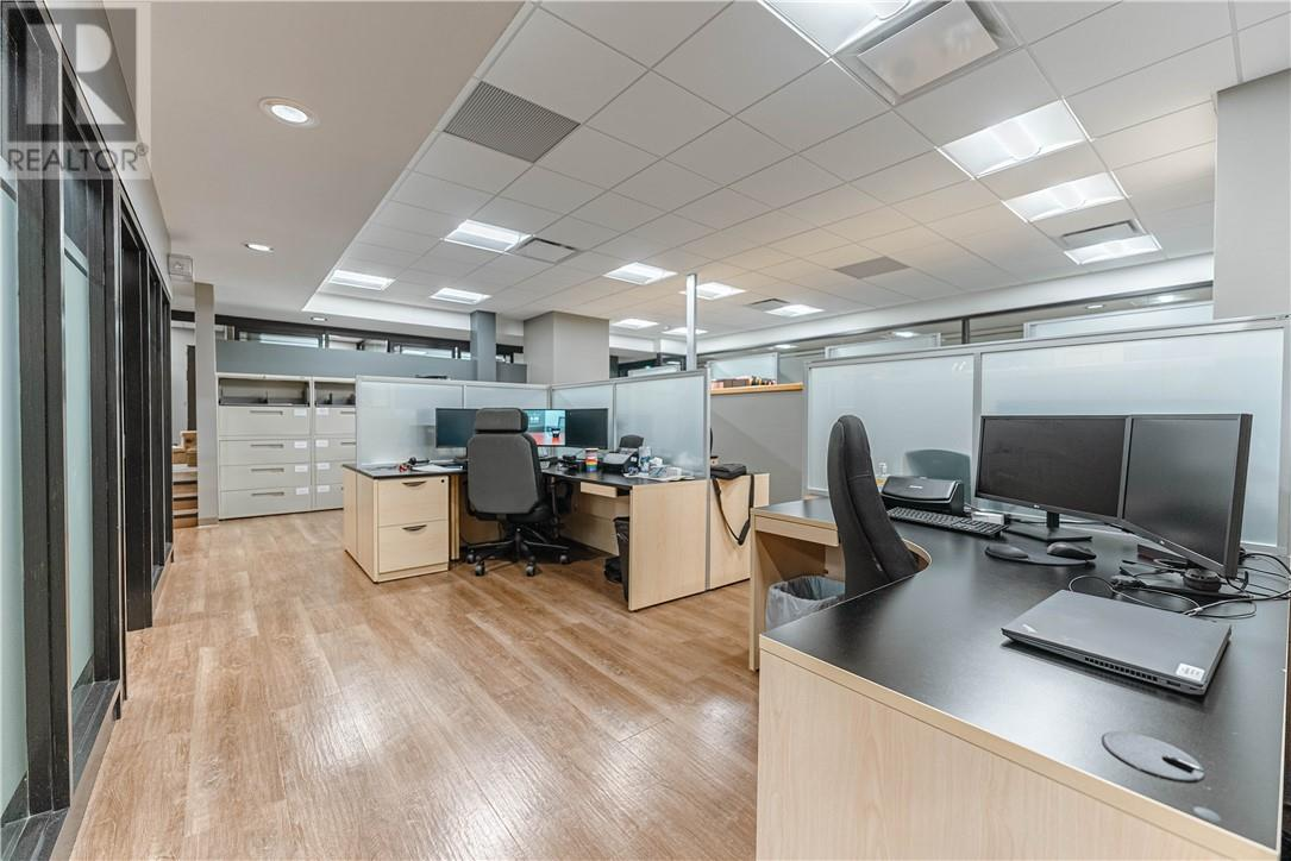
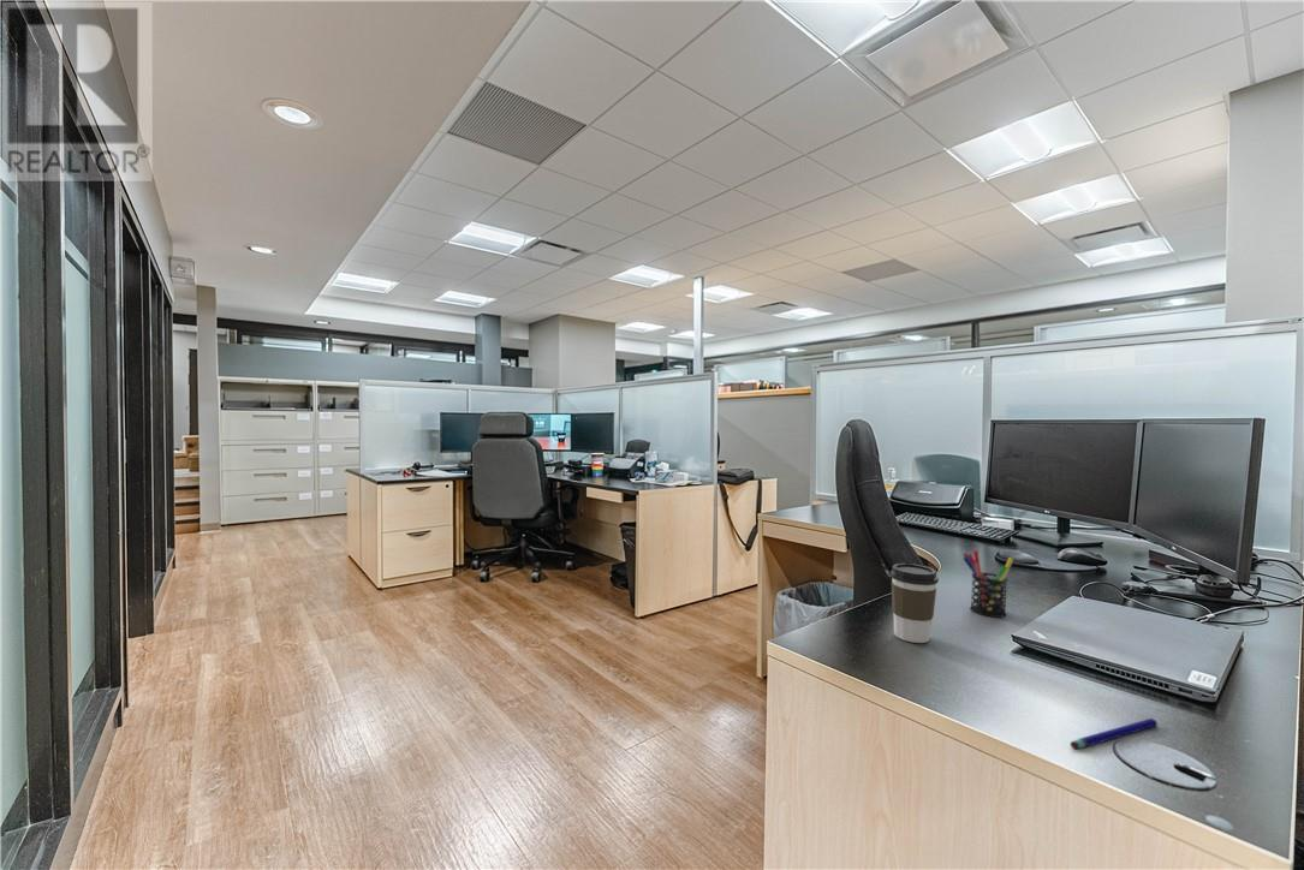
+ pen holder (989, 582)
+ coffee cup (912, 602)
+ pen (1114, 733)
